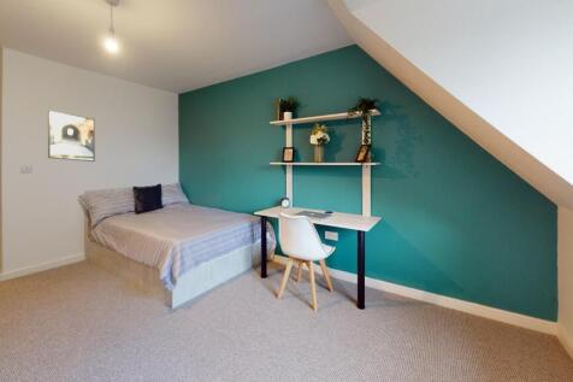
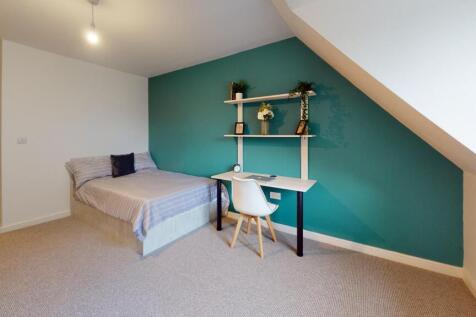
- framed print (72, 137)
